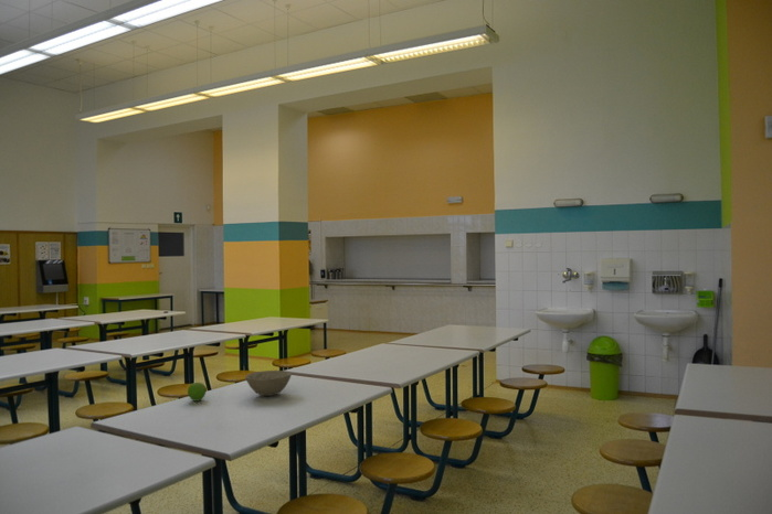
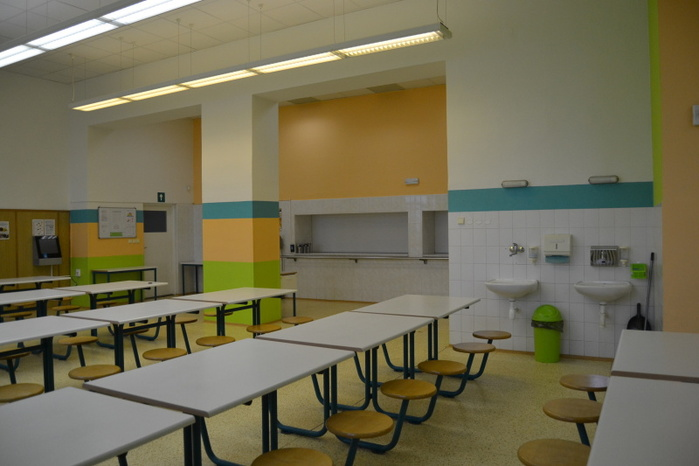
- fruit (197, 392)
- bowl (268, 384)
